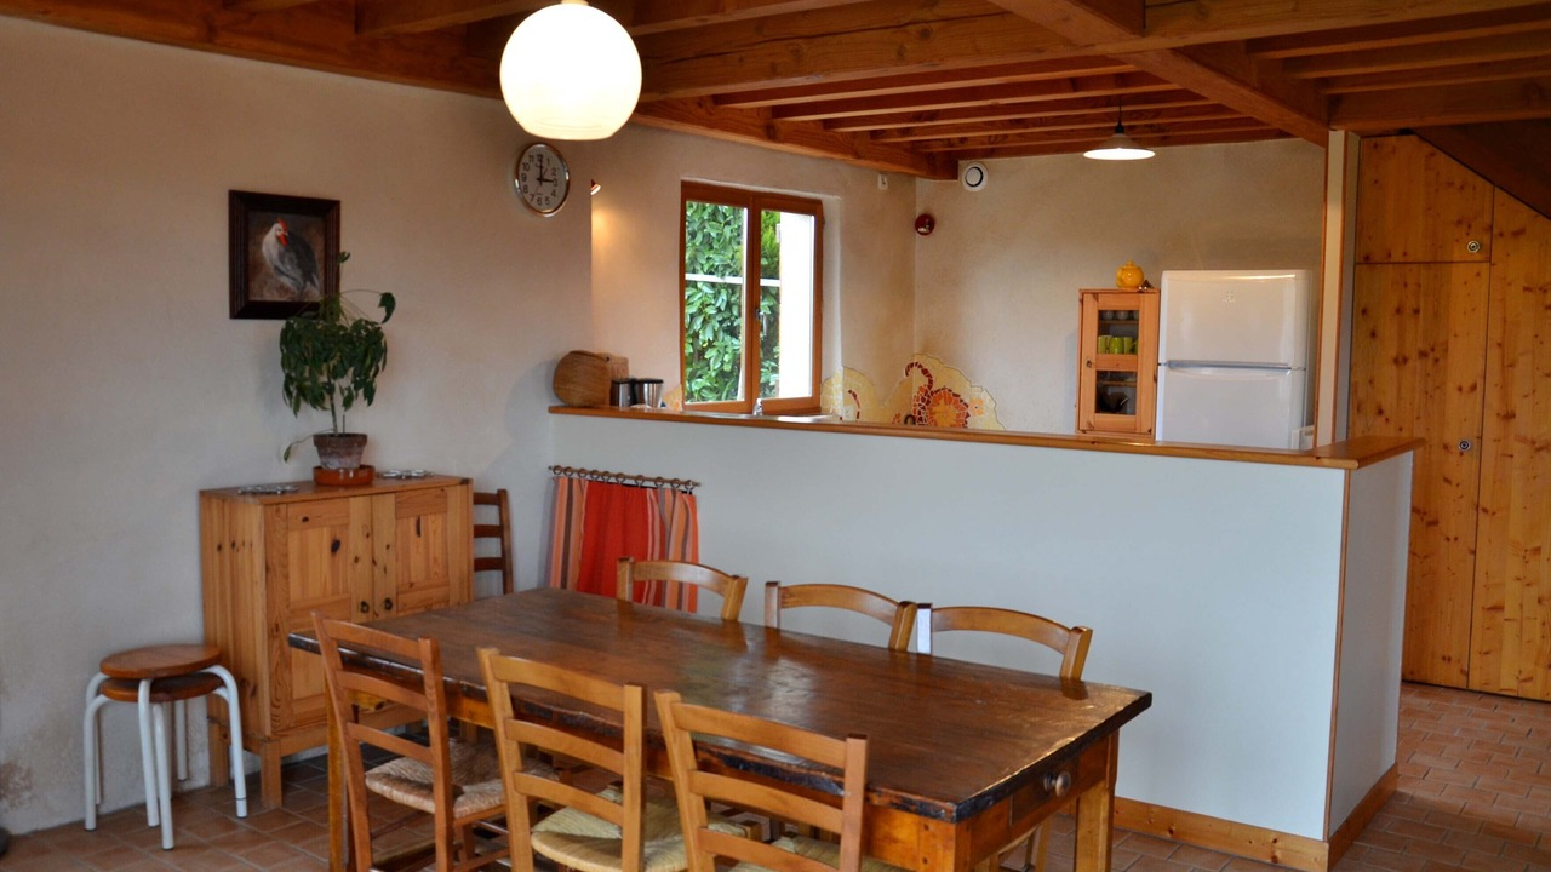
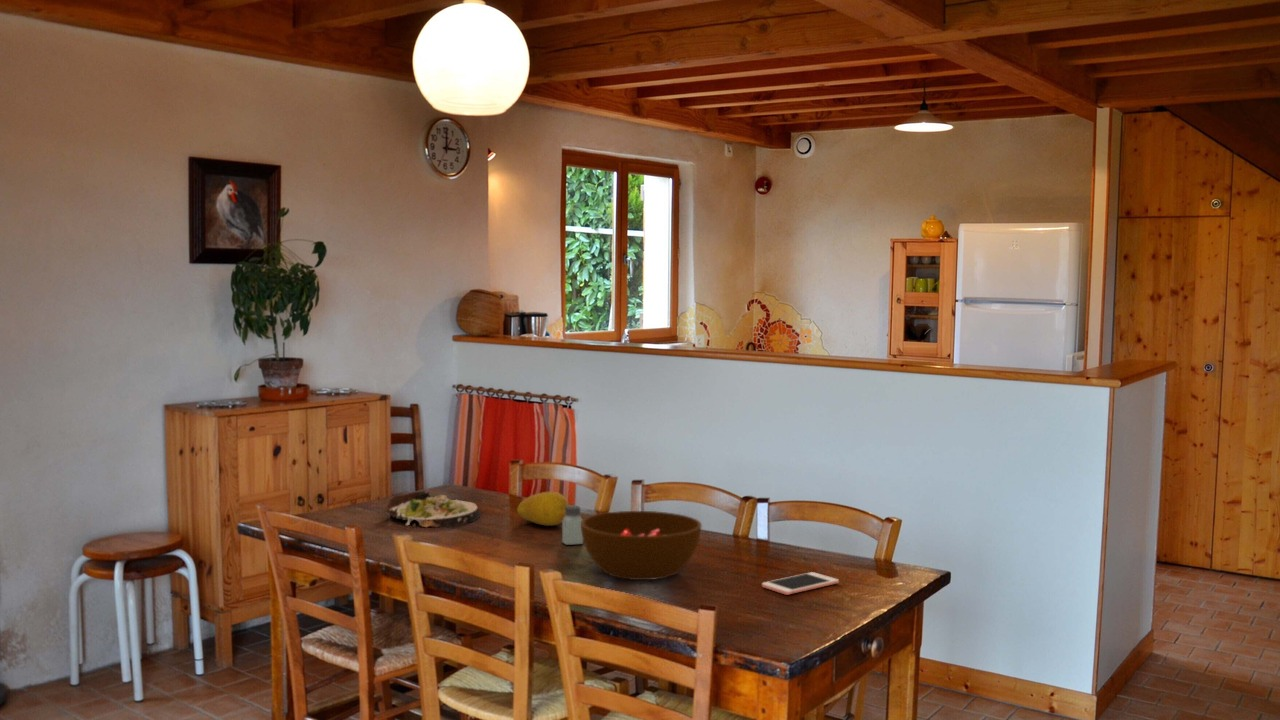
+ salad plate (435, 508)
+ cell phone (800, 583)
+ saltshaker (572, 524)
+ bowl (640, 547)
+ fruit (542, 507)
